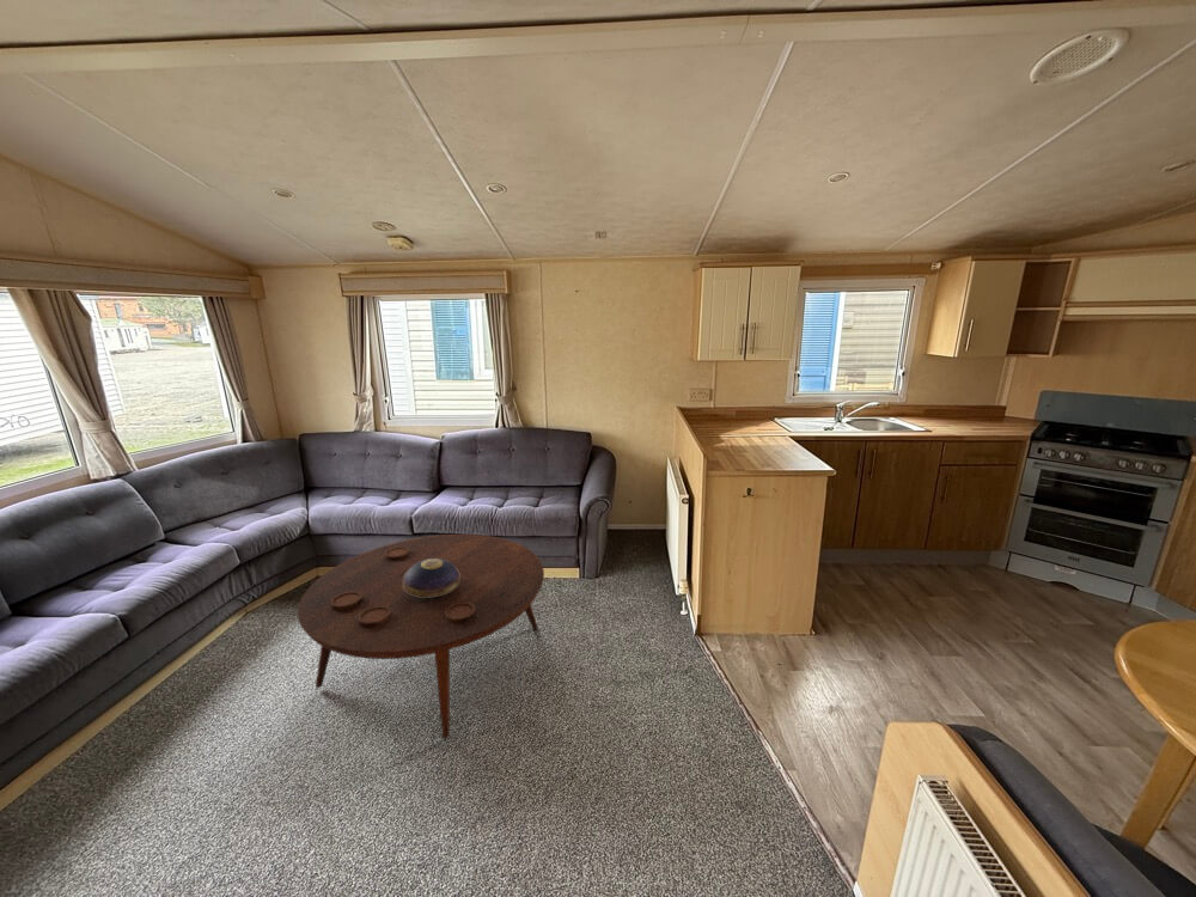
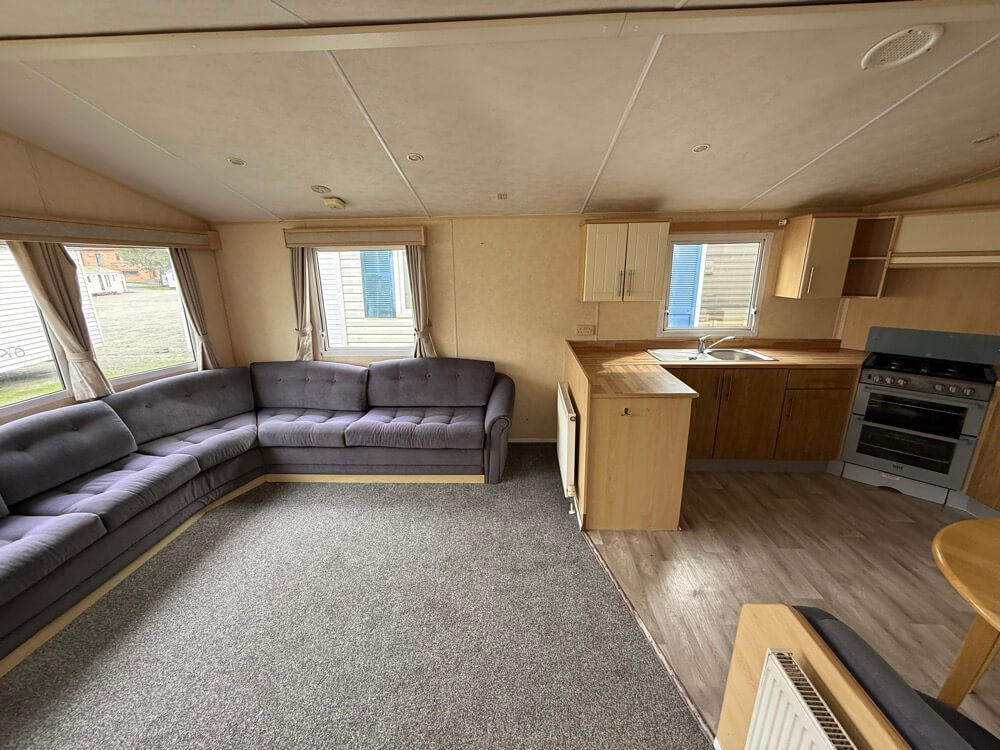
- coffee table (433, 616)
- decorative bowl (431, 578)
